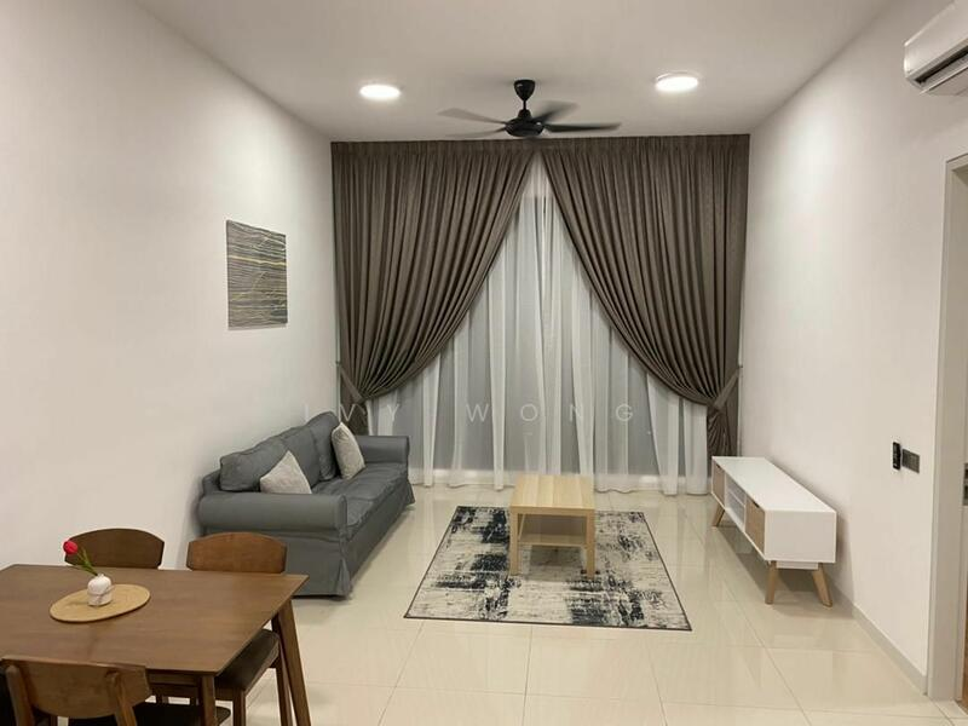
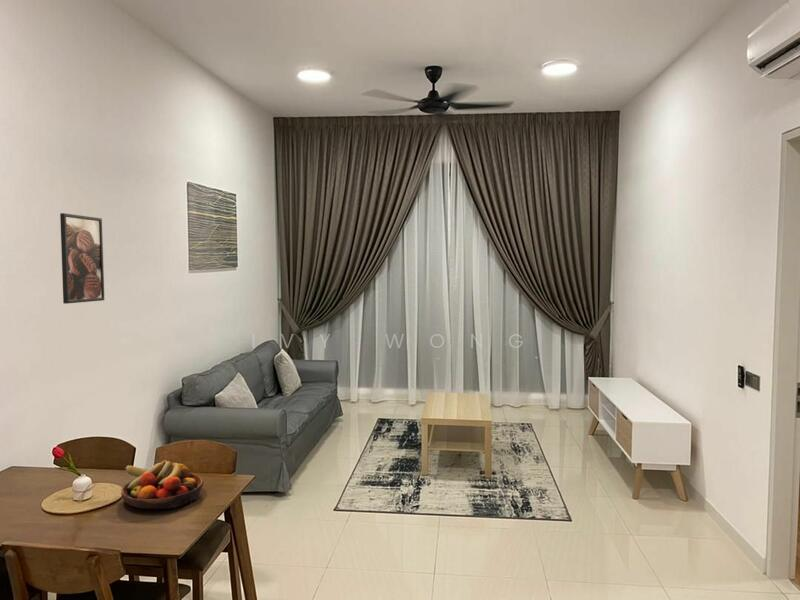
+ fruit bowl (162, 482)
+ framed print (83, 259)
